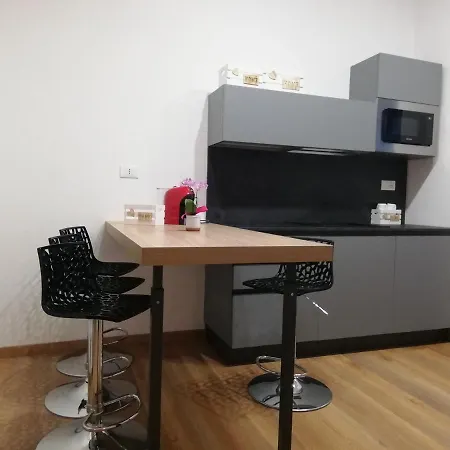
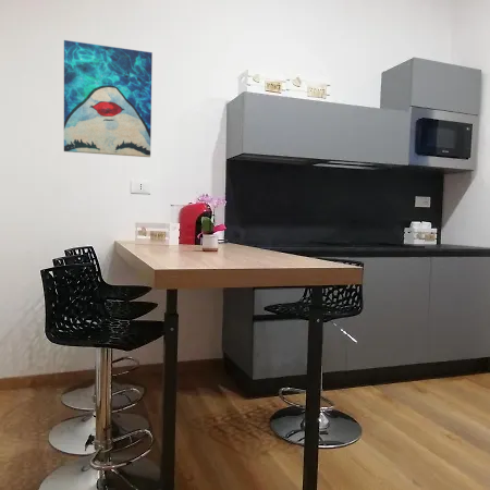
+ wall art (108, 100)
